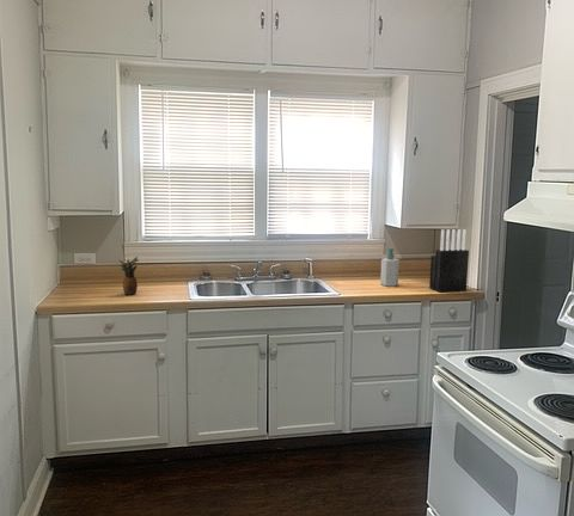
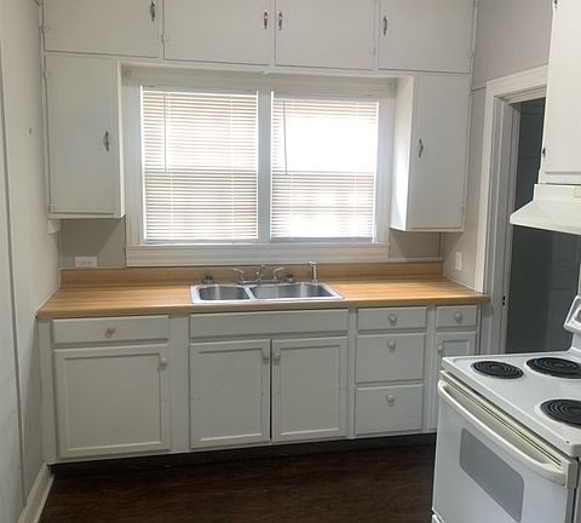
- fruit (129, 275)
- knife block (448, 259)
- soap bottle (390, 266)
